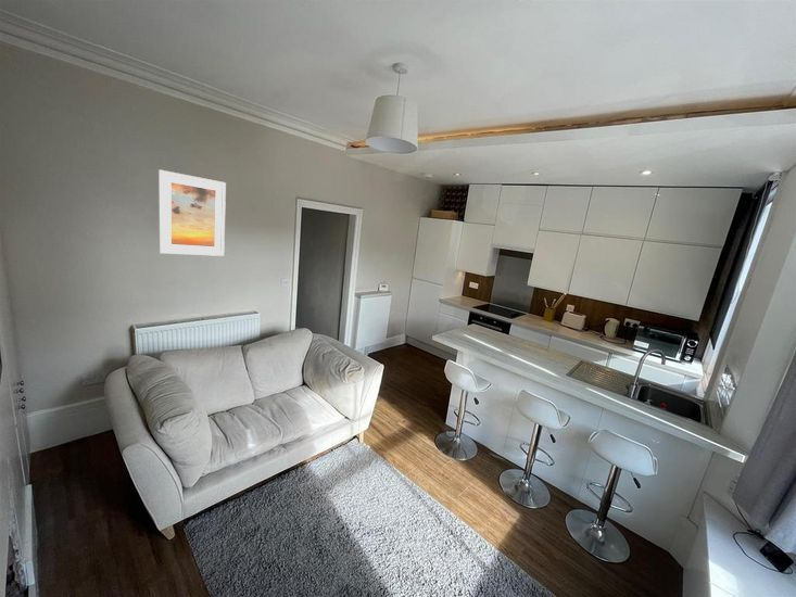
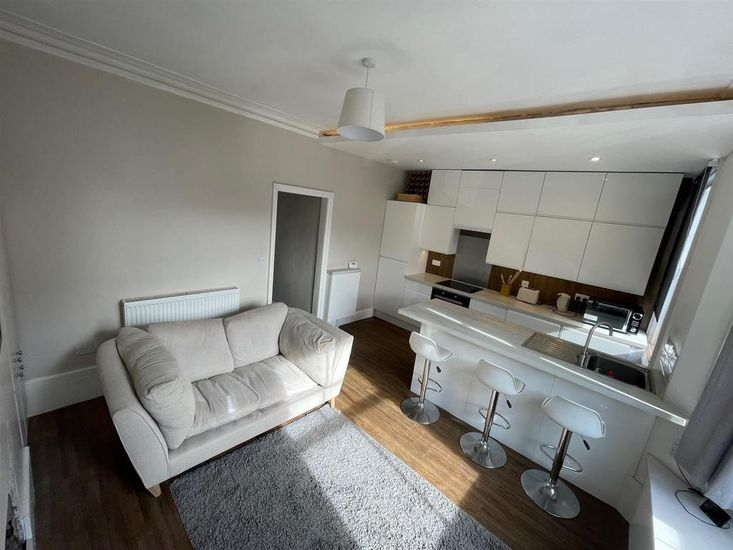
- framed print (193, 216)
